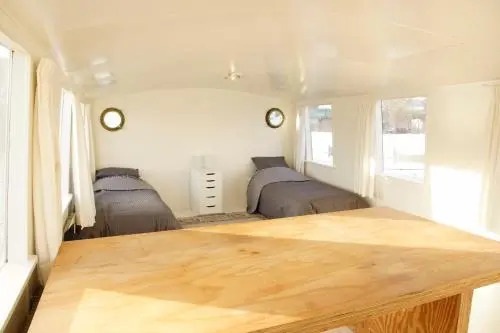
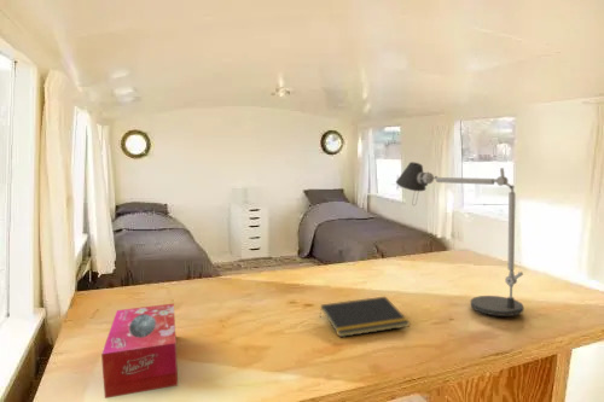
+ notepad (364, 315)
+ tissue box (144, 344)
+ desk lamp (416, 203)
